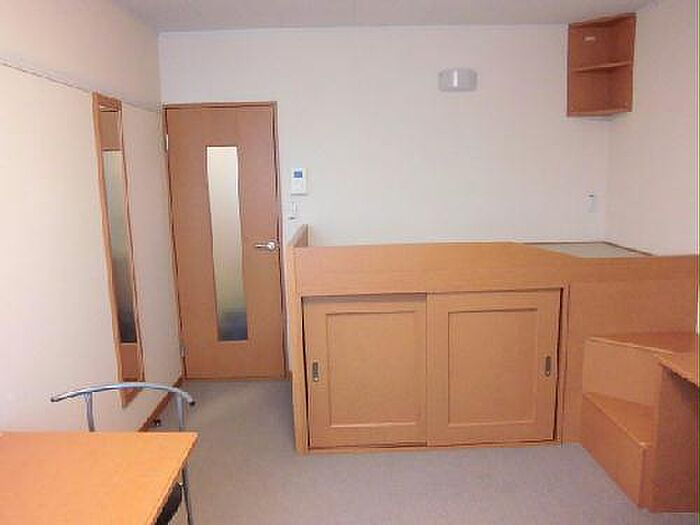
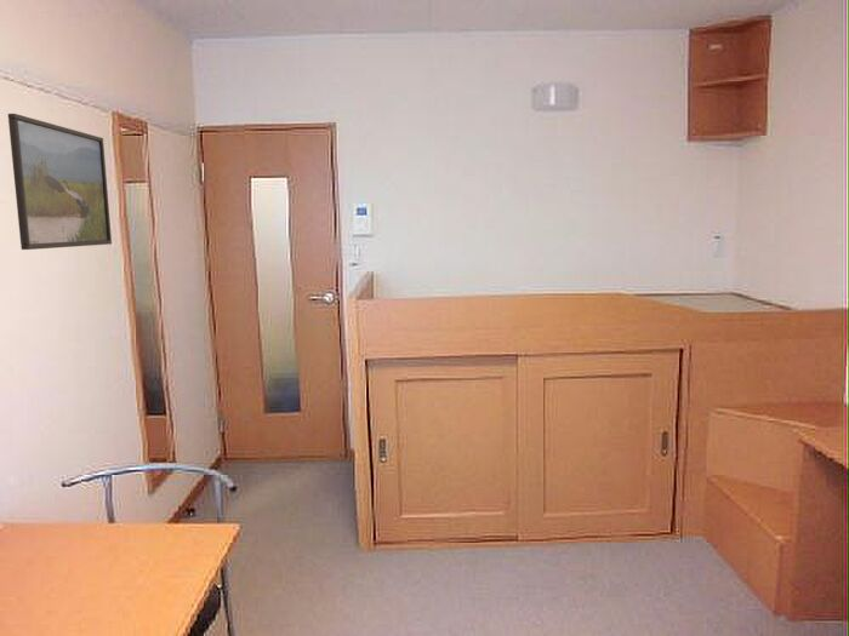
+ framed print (67, 187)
